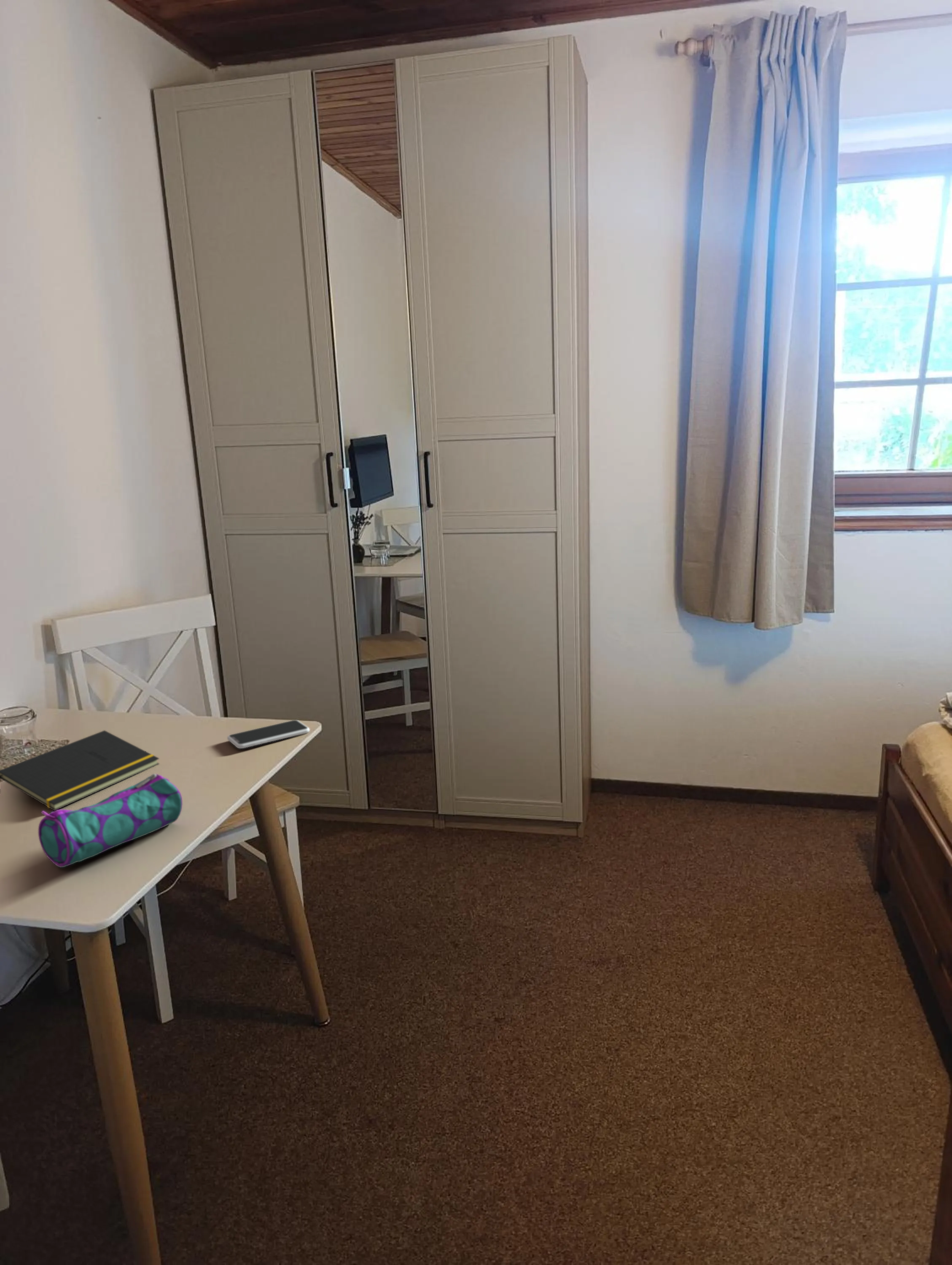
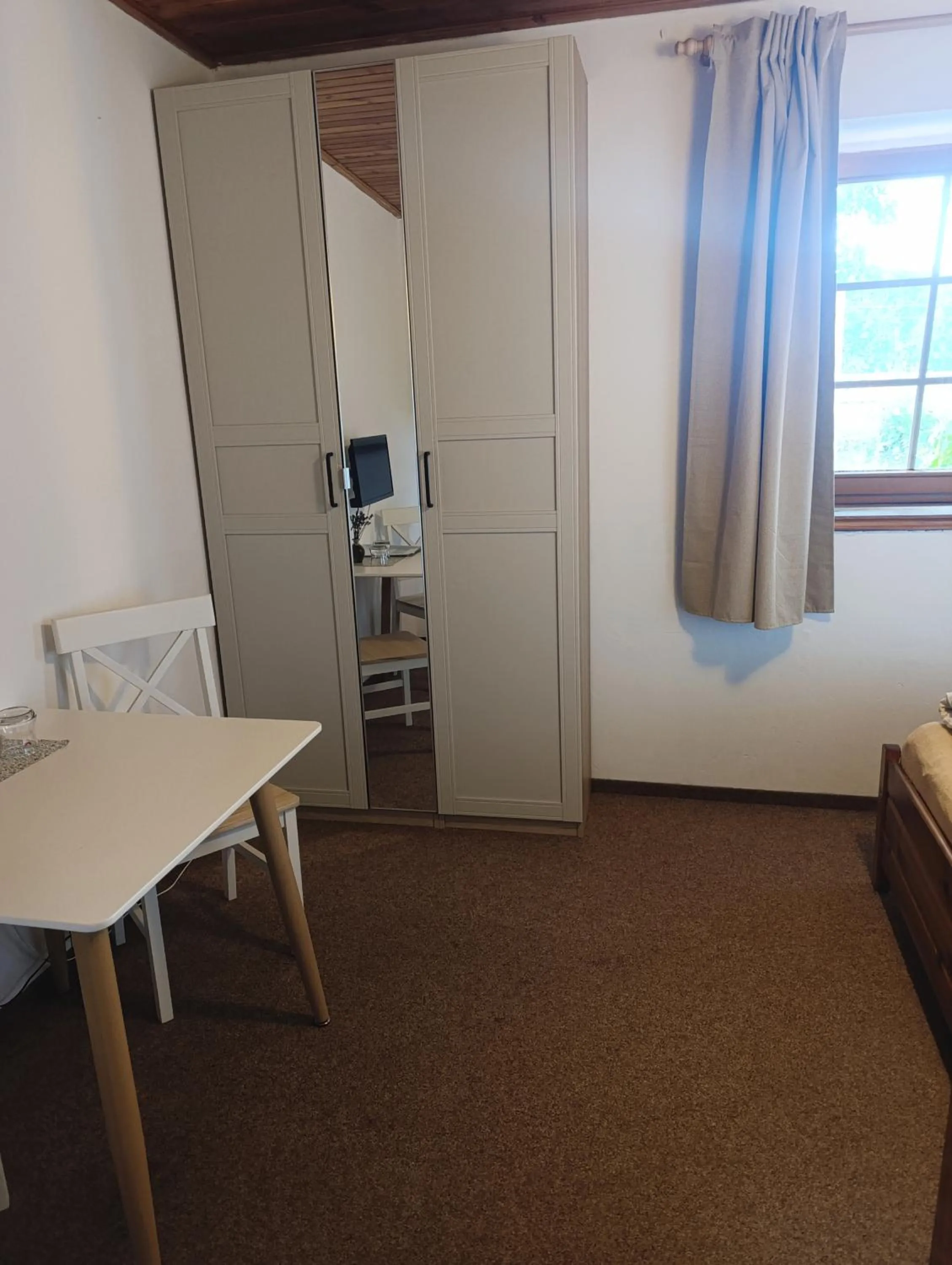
- pencil case (112, 817)
- notepad (81, 767)
- smartphone (269, 734)
